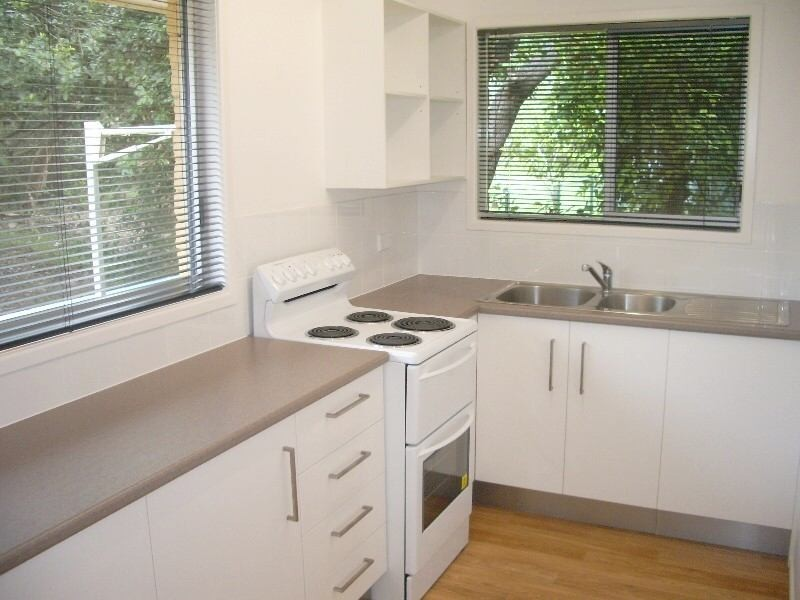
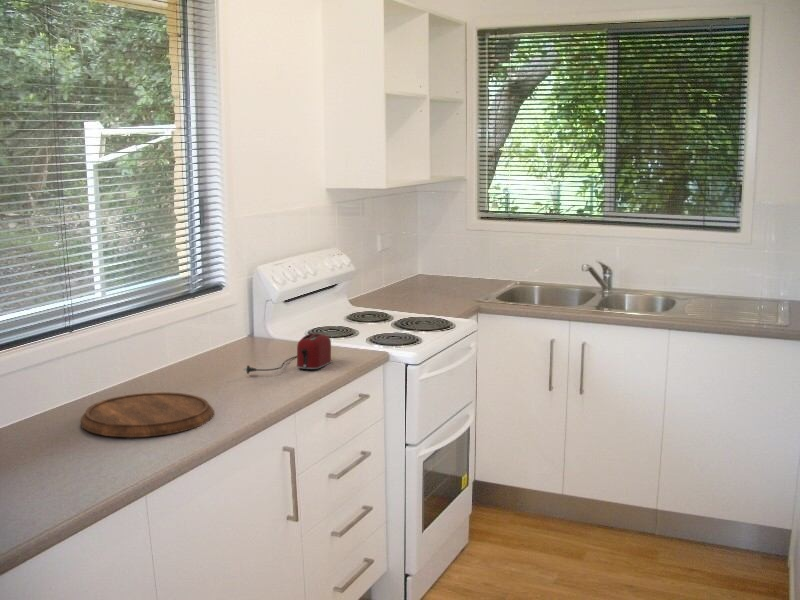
+ toaster (297, 350)
+ cutting board (148, 412)
